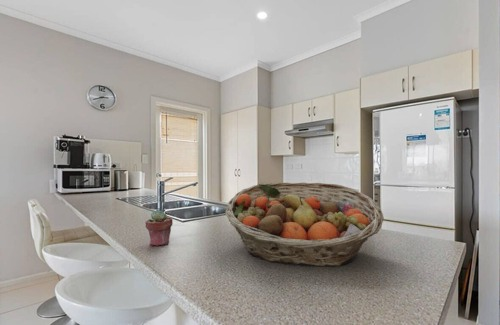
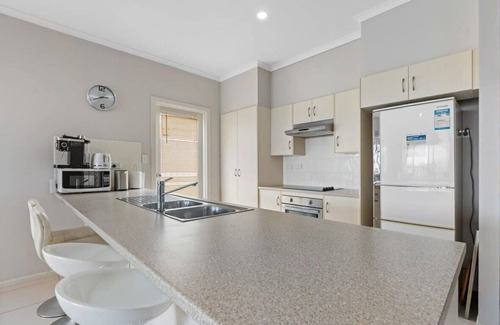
- fruit basket (299, 217)
- potted succulent (159, 226)
